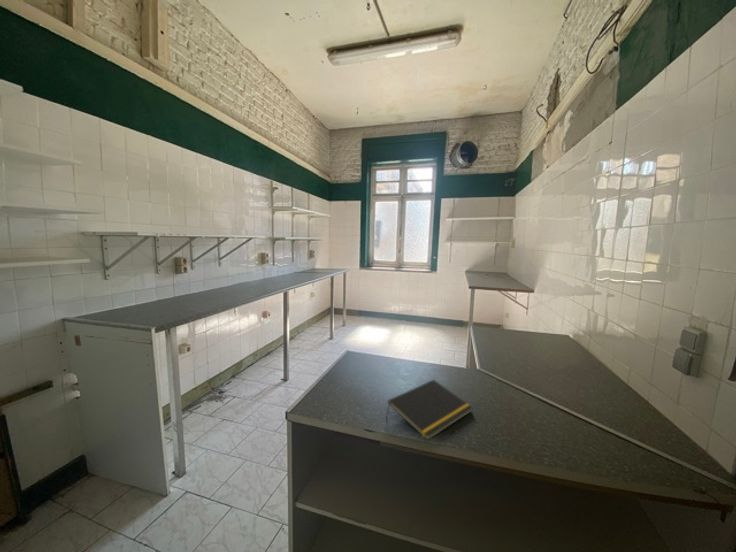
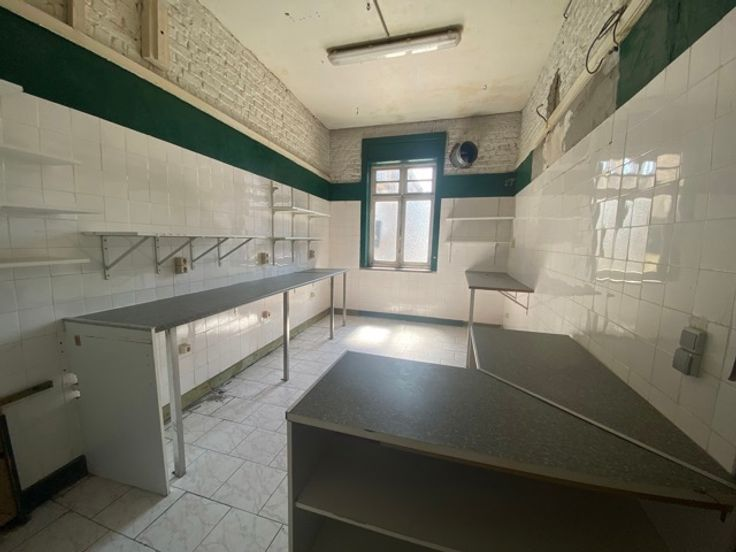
- notepad (430, 405)
